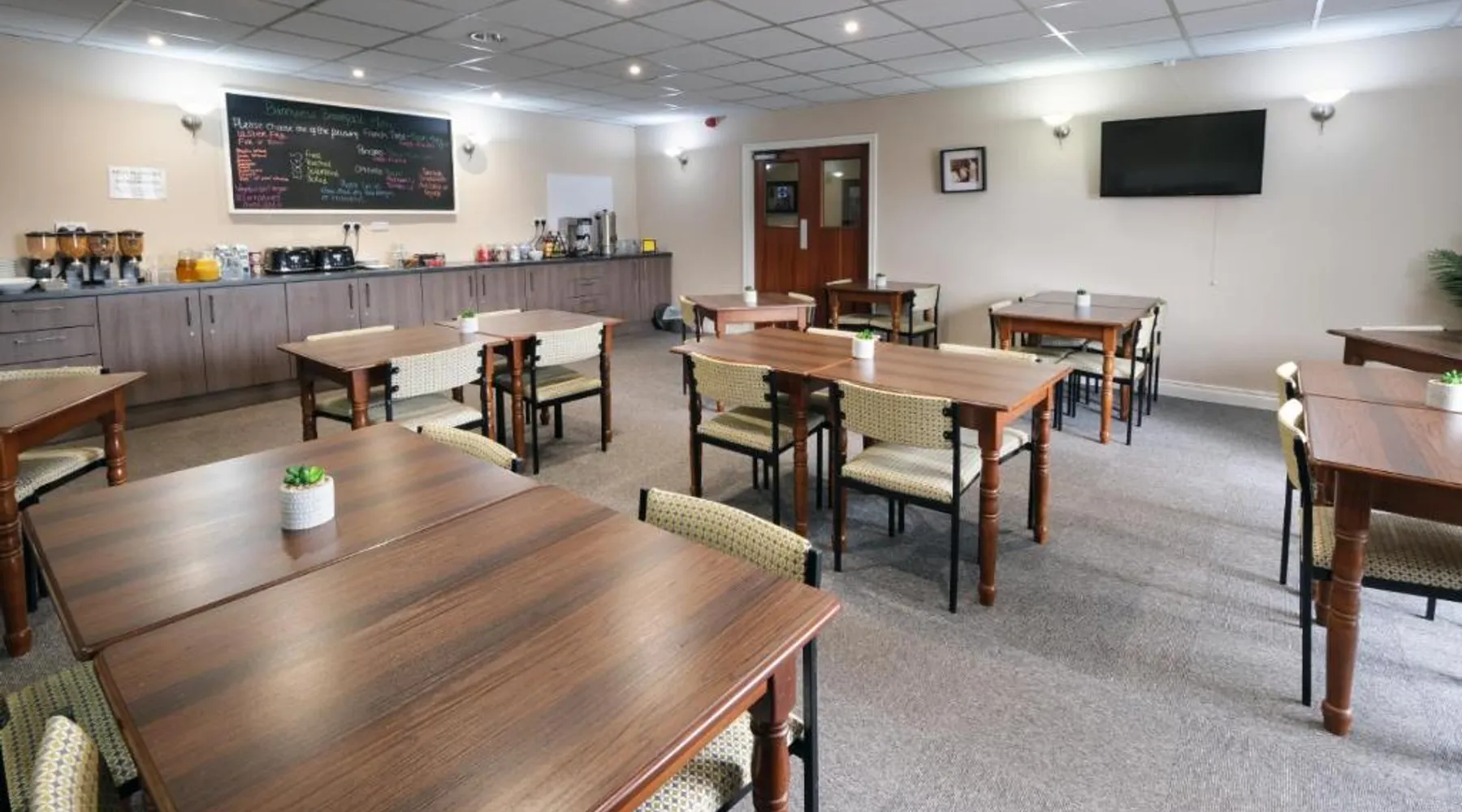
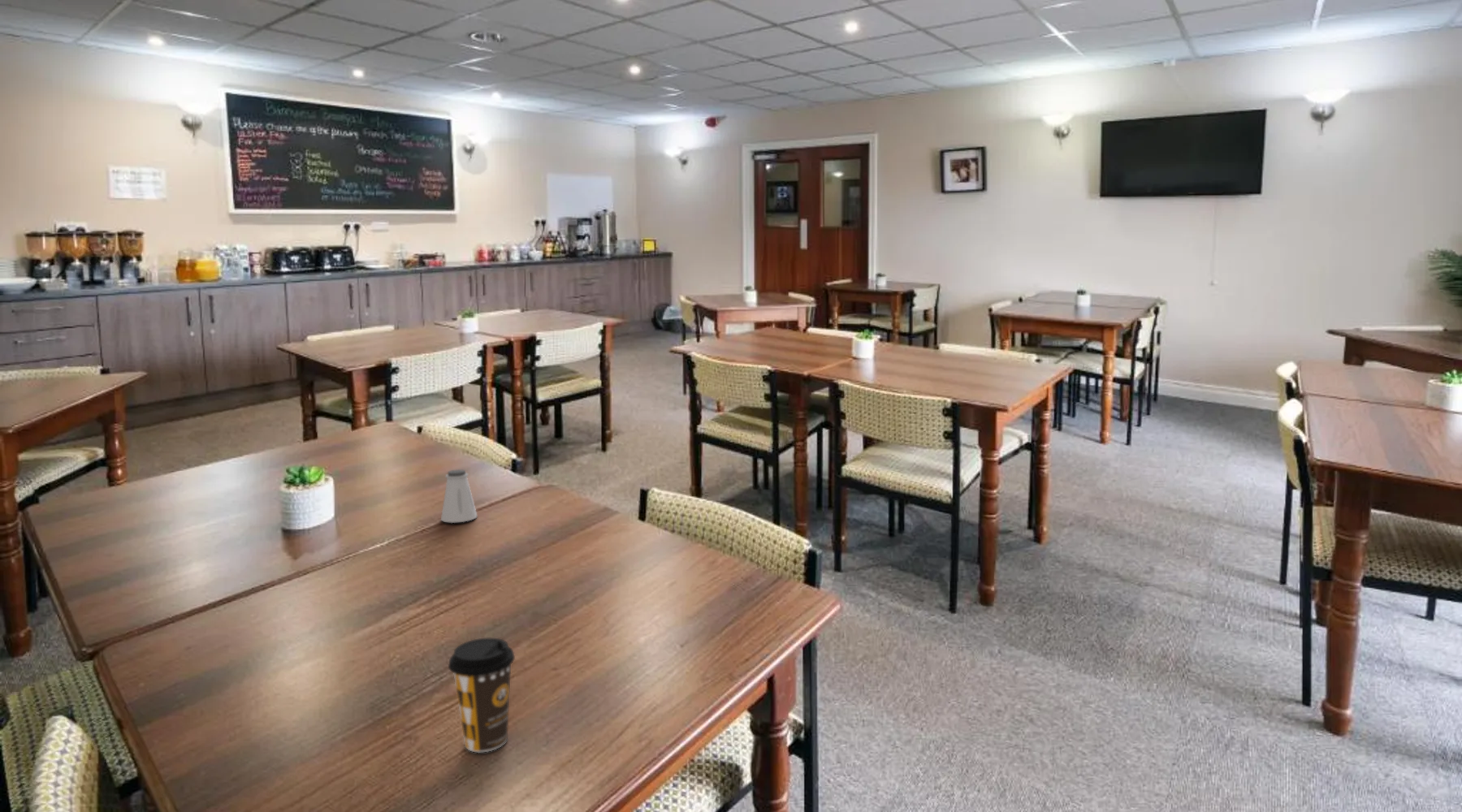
+ saltshaker (457, 495)
+ coffee cup (483, 695)
